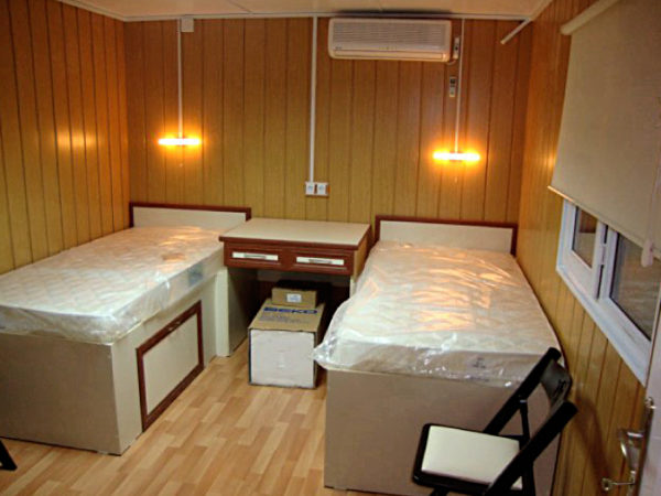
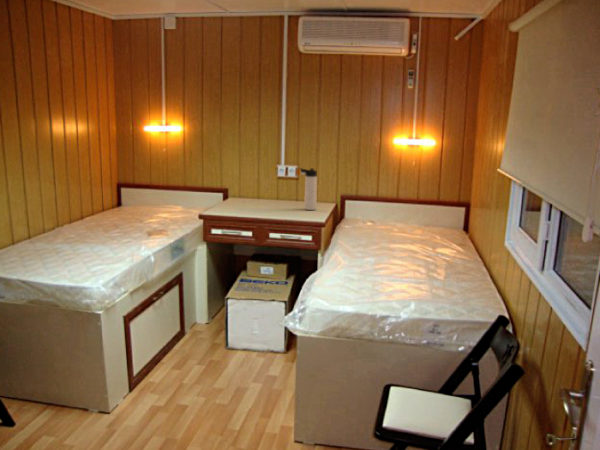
+ thermos bottle (307, 189)
